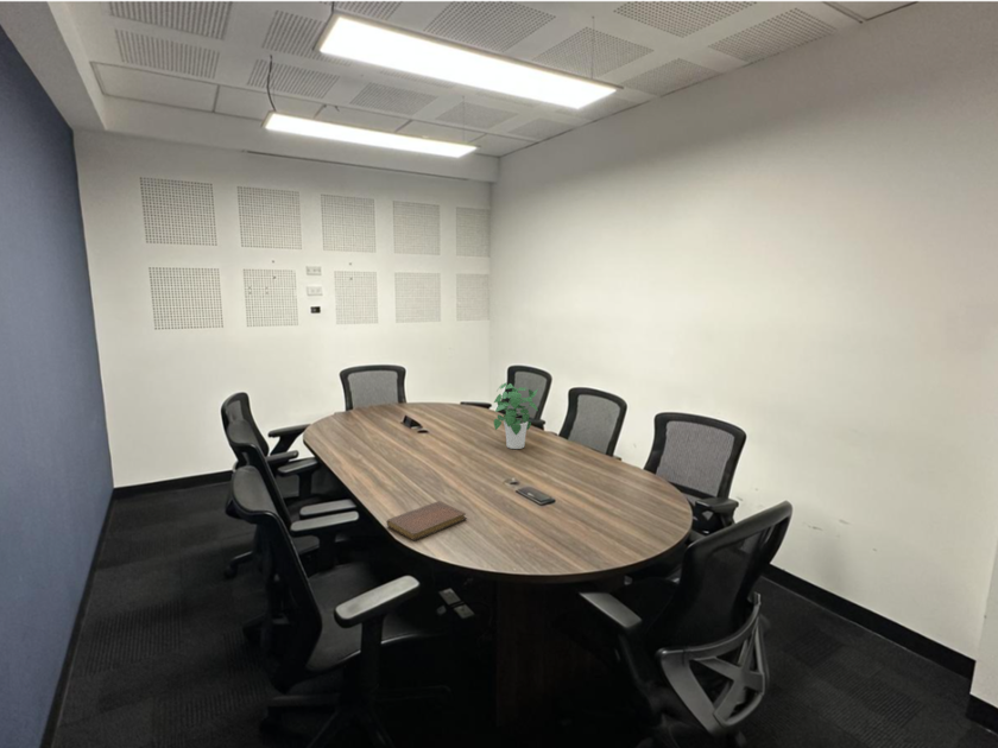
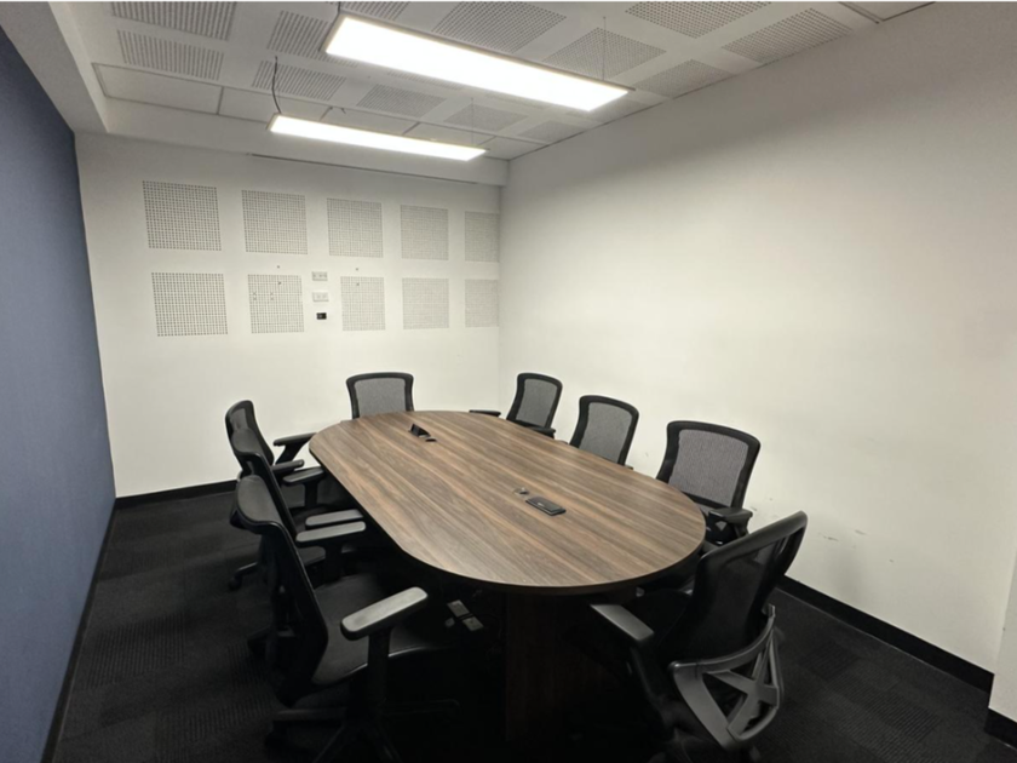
- notebook (427, 519)
- potted plant (513, 414)
